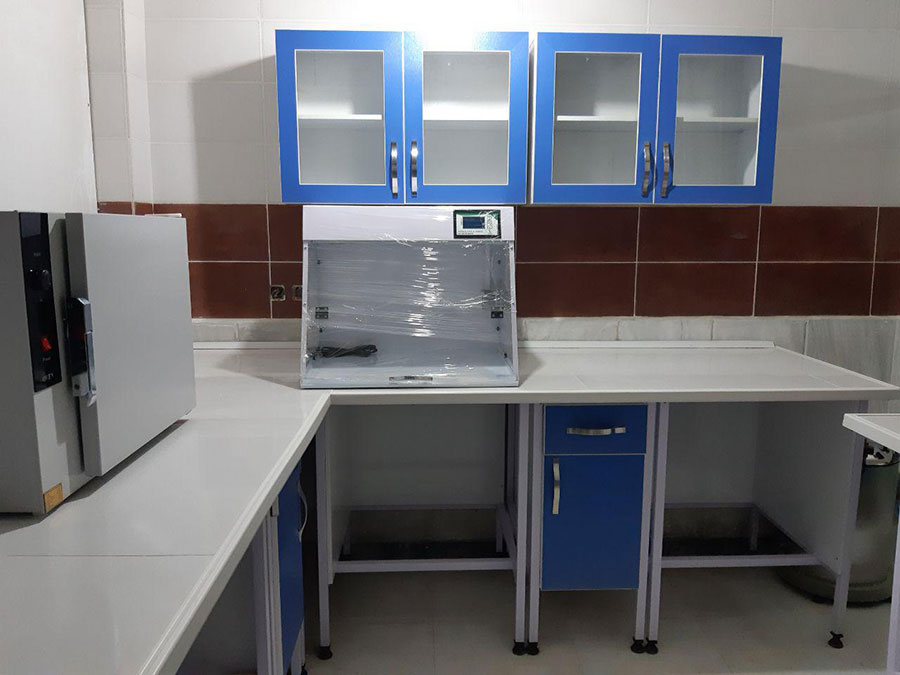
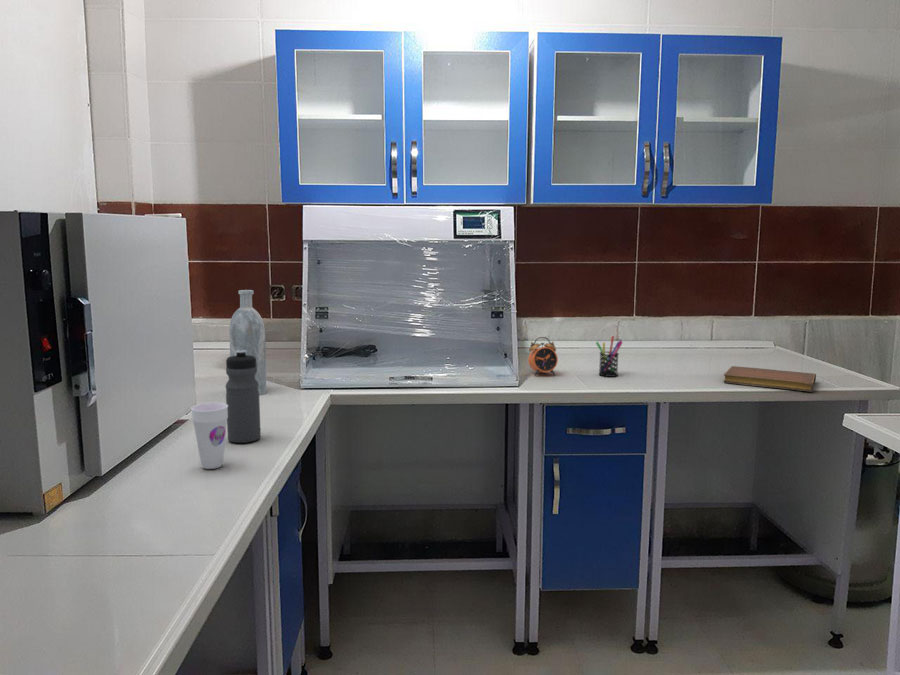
+ notebook (769, 377)
+ water bottle (242, 394)
+ bottle (247, 341)
+ pen holder (607, 355)
+ alarm clock (543, 355)
+ cup (211, 436)
